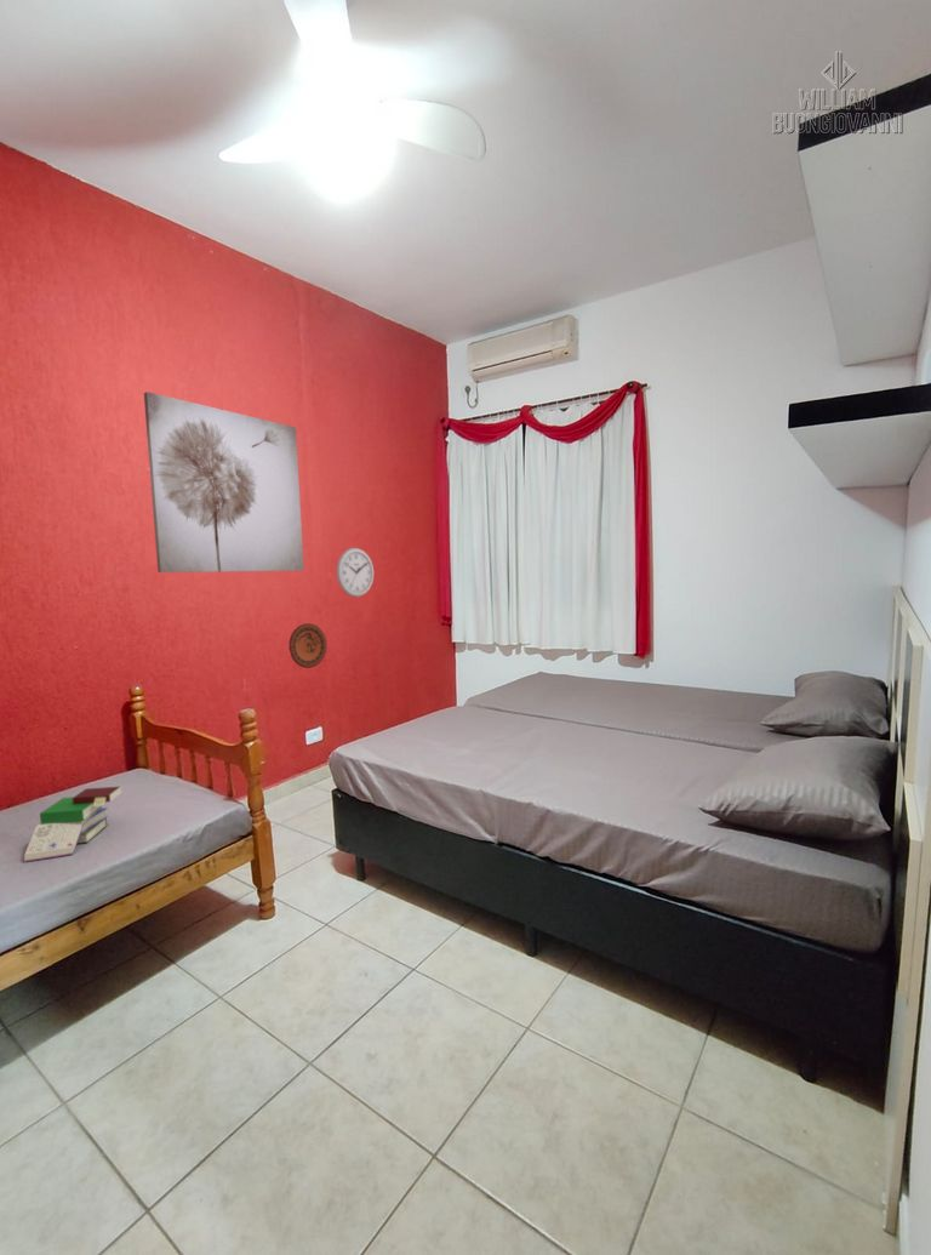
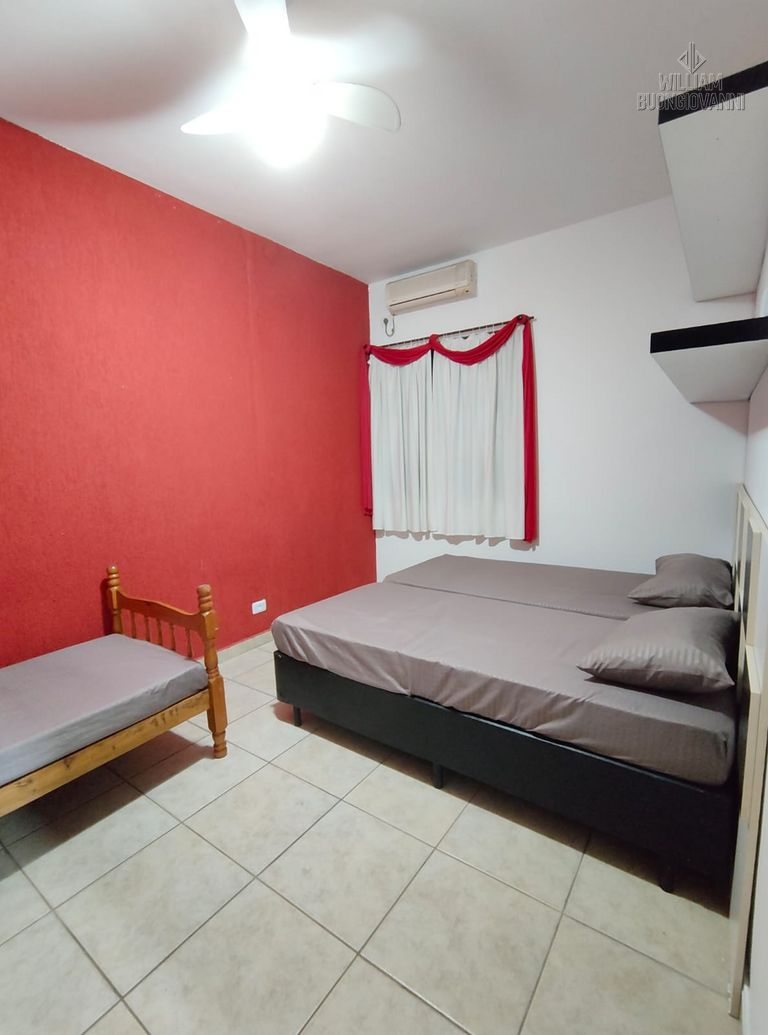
- wall clock (356, 572)
- wall art (233, 492)
- decorative plate (308, 645)
- book (75, 820)
